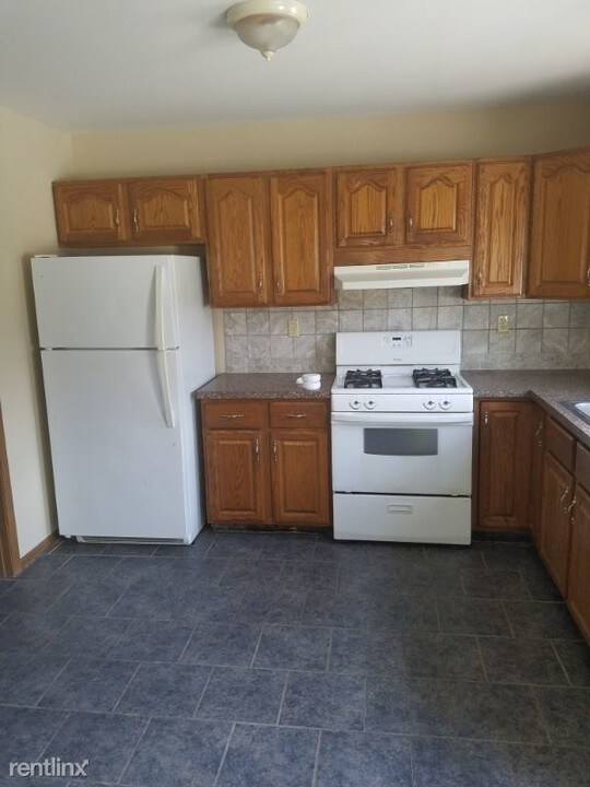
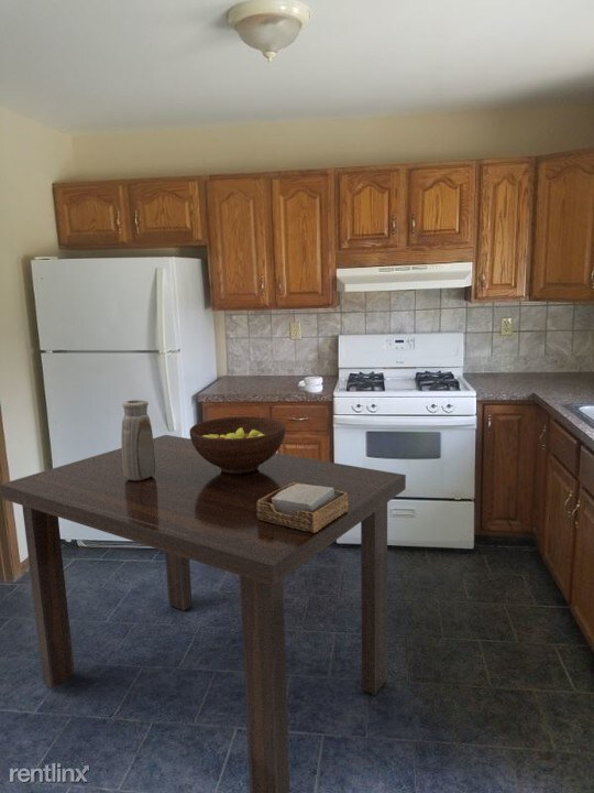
+ napkin holder (302, 502)
+ fruit bowl (239, 447)
+ vase (136, 439)
+ dining table (190, 585)
